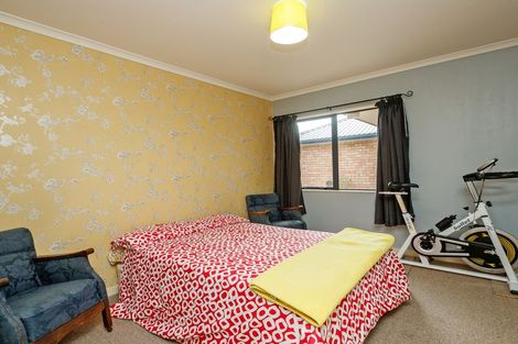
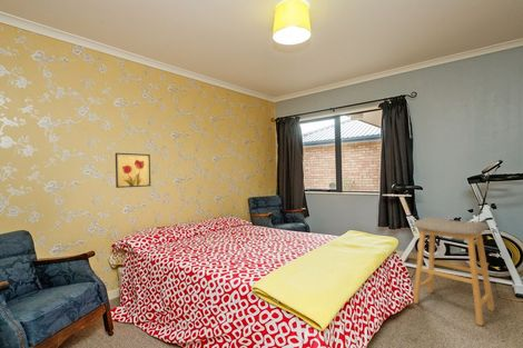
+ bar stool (451, 264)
+ wall art (132, 170)
